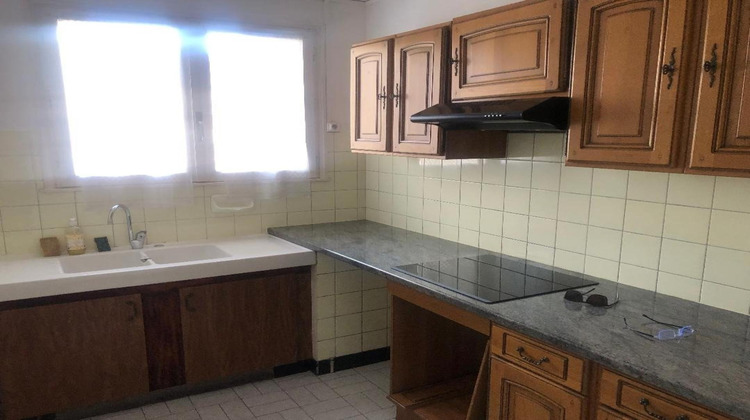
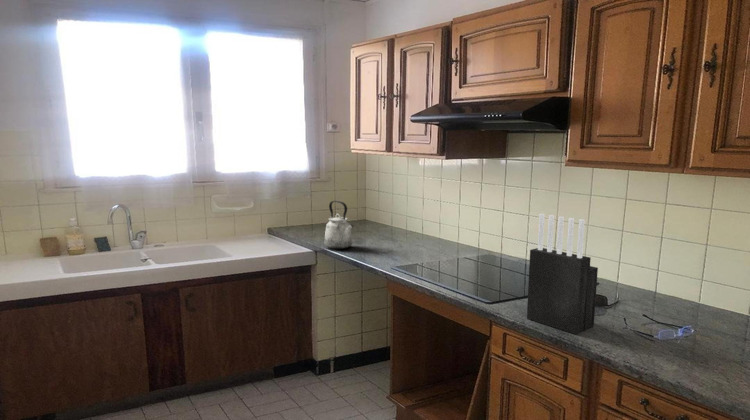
+ kettle (341, 225)
+ knife block (564, 269)
